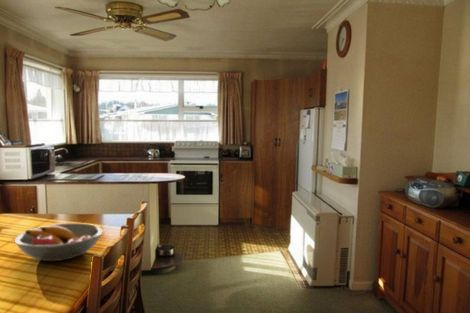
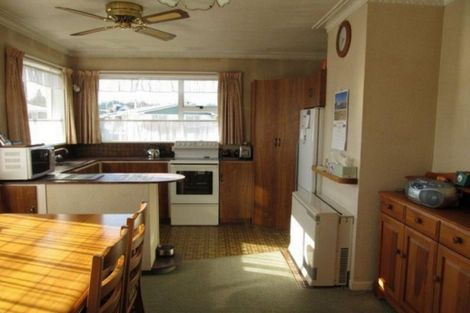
- fruit bowl (61, 241)
